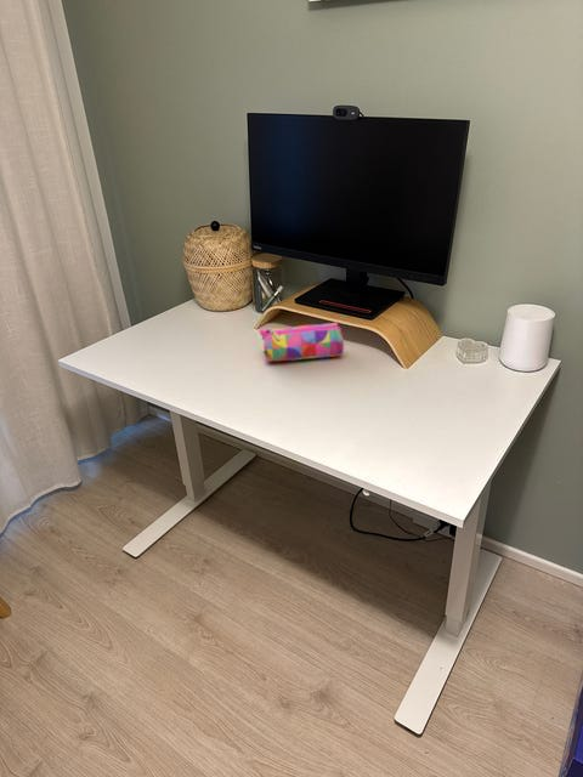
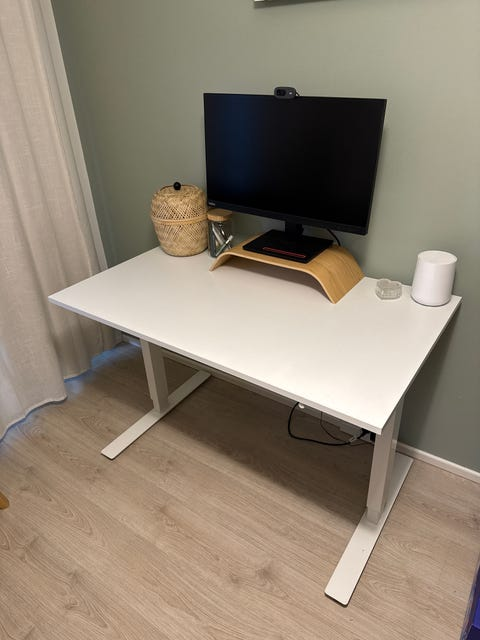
- pencil case (301, 341)
